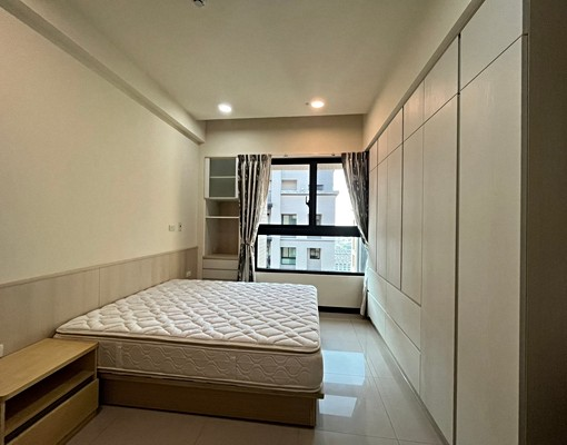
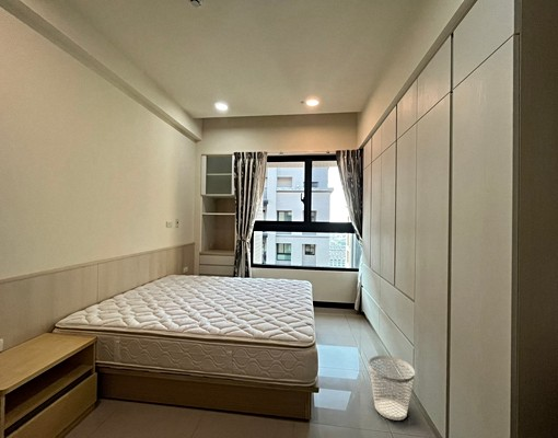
+ wastebasket (391, 388)
